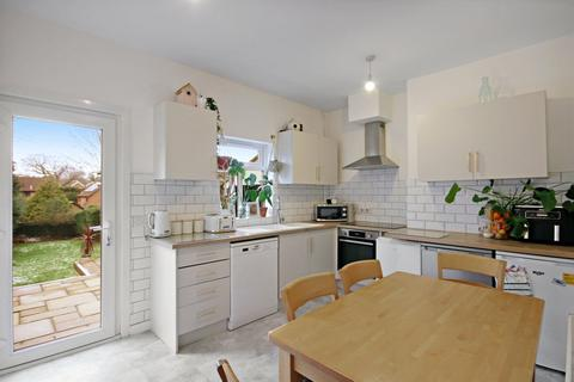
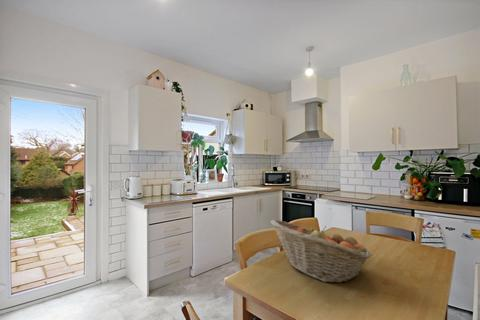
+ fruit basket (316, 244)
